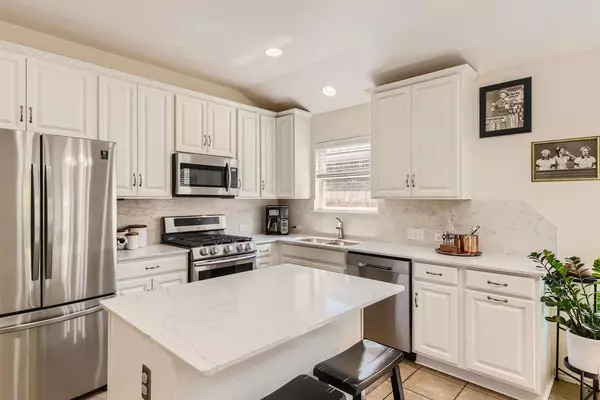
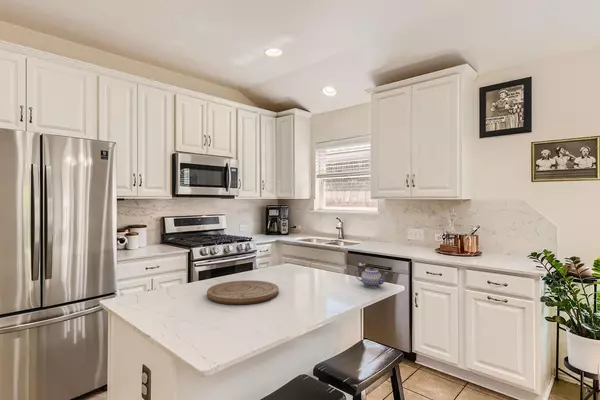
+ cutting board (243, 291)
+ teapot (371, 276)
